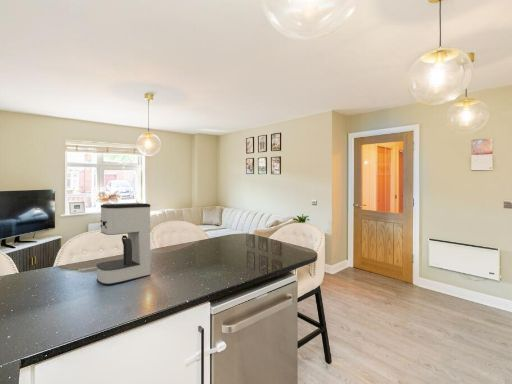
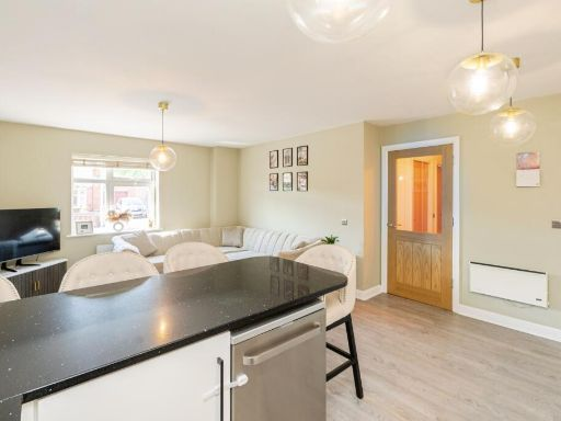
- coffee maker (123, 240)
